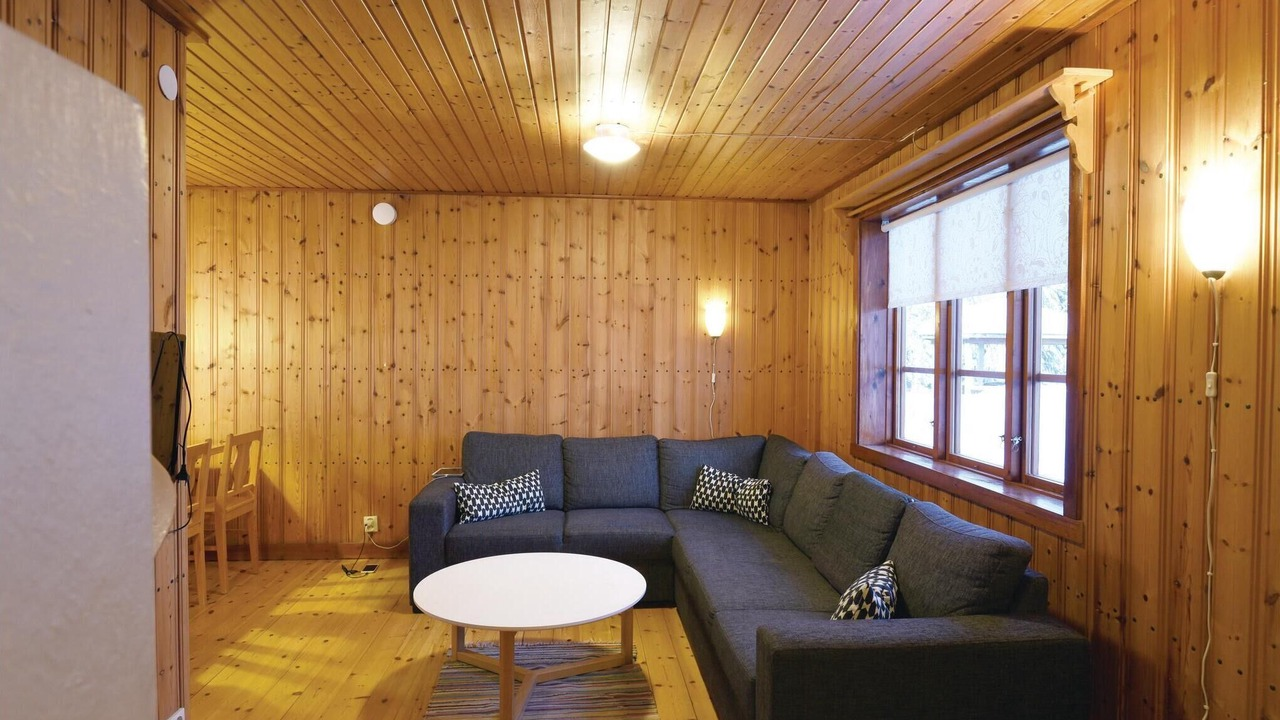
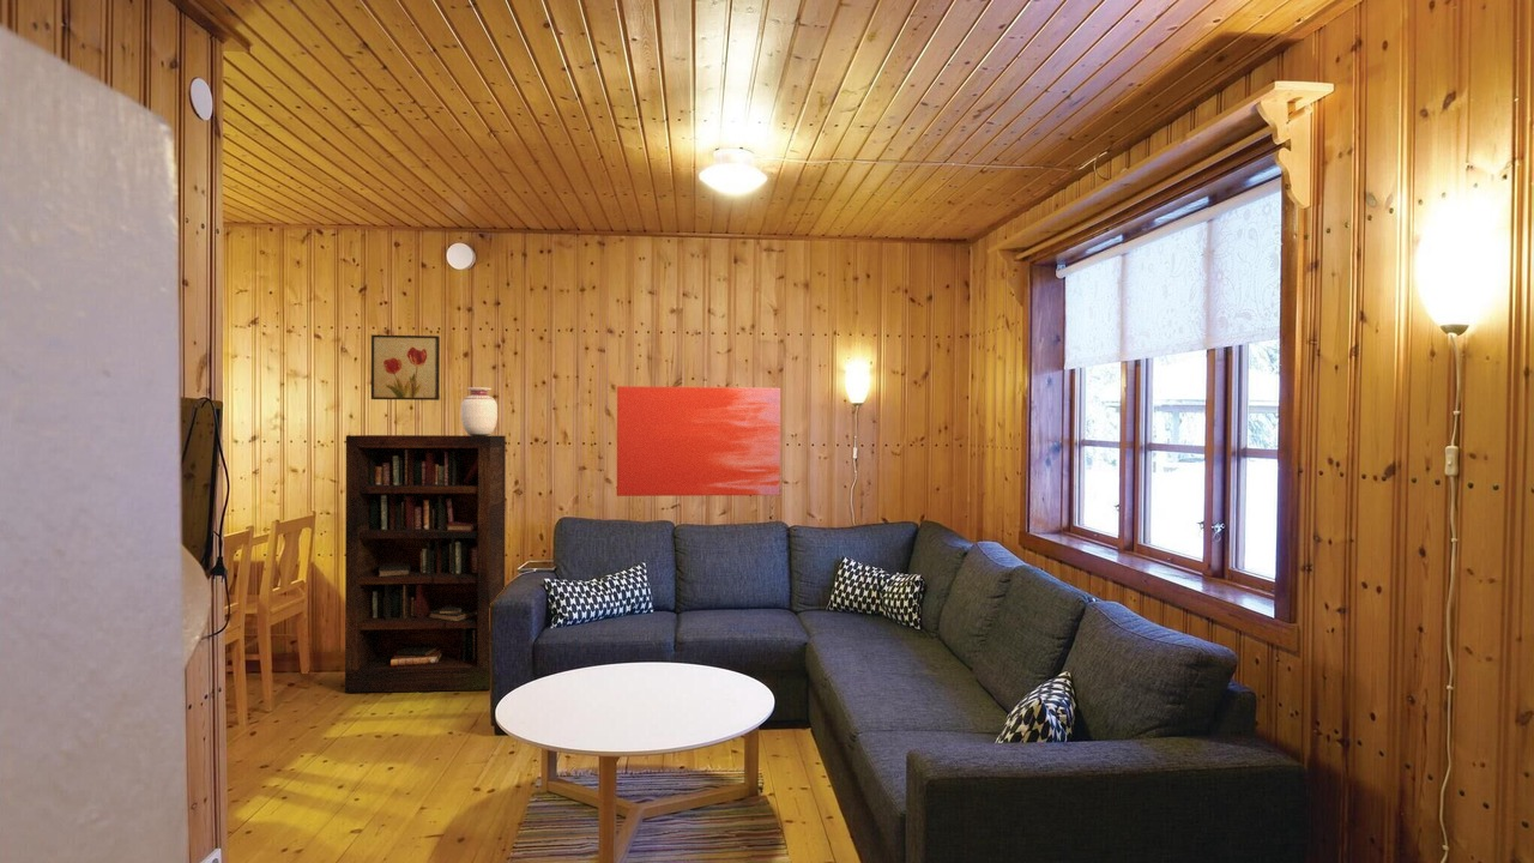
+ wall art (405, 367)
+ vase (479, 411)
+ bookcase (428, 559)
+ wall art (699, 441)
